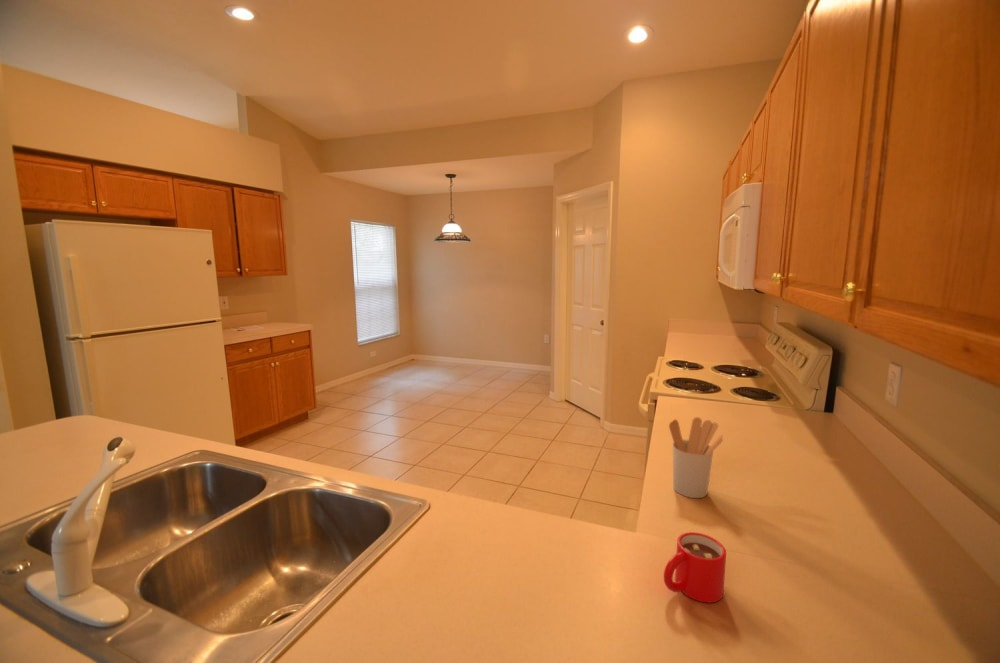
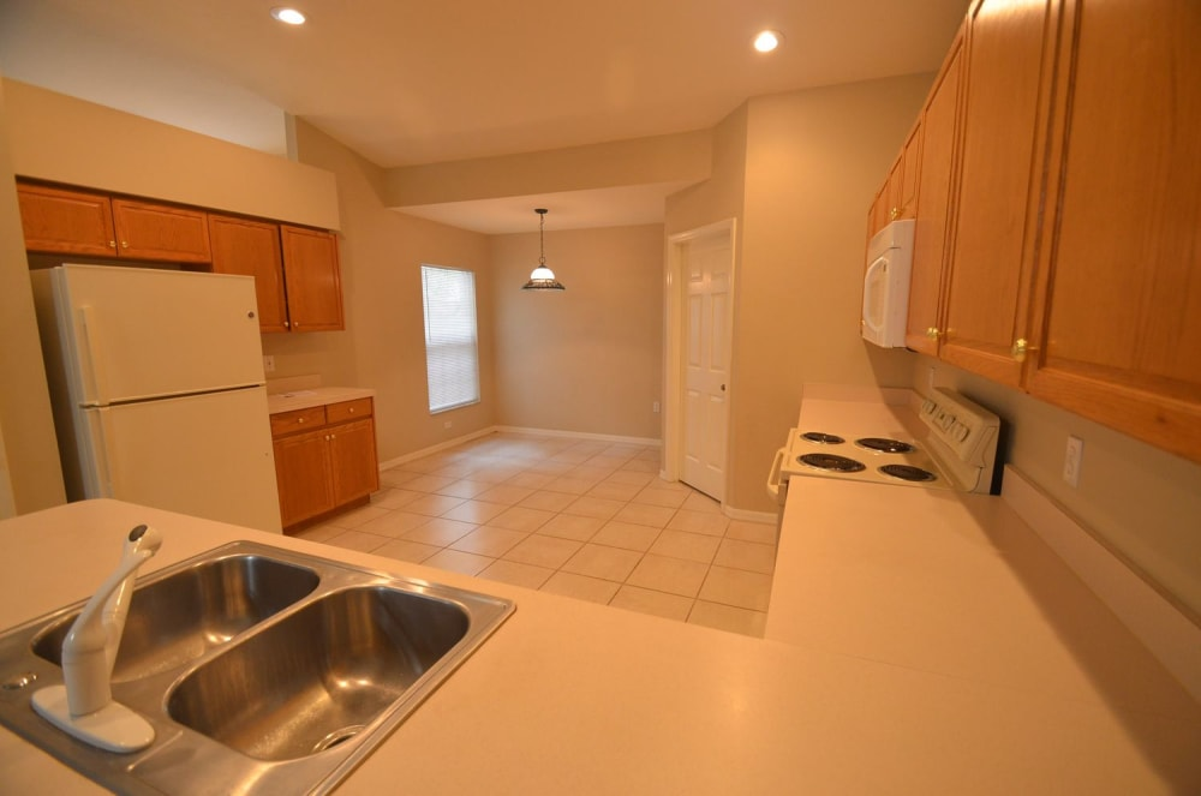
- utensil holder (695, 455)
- mug (691, 569)
